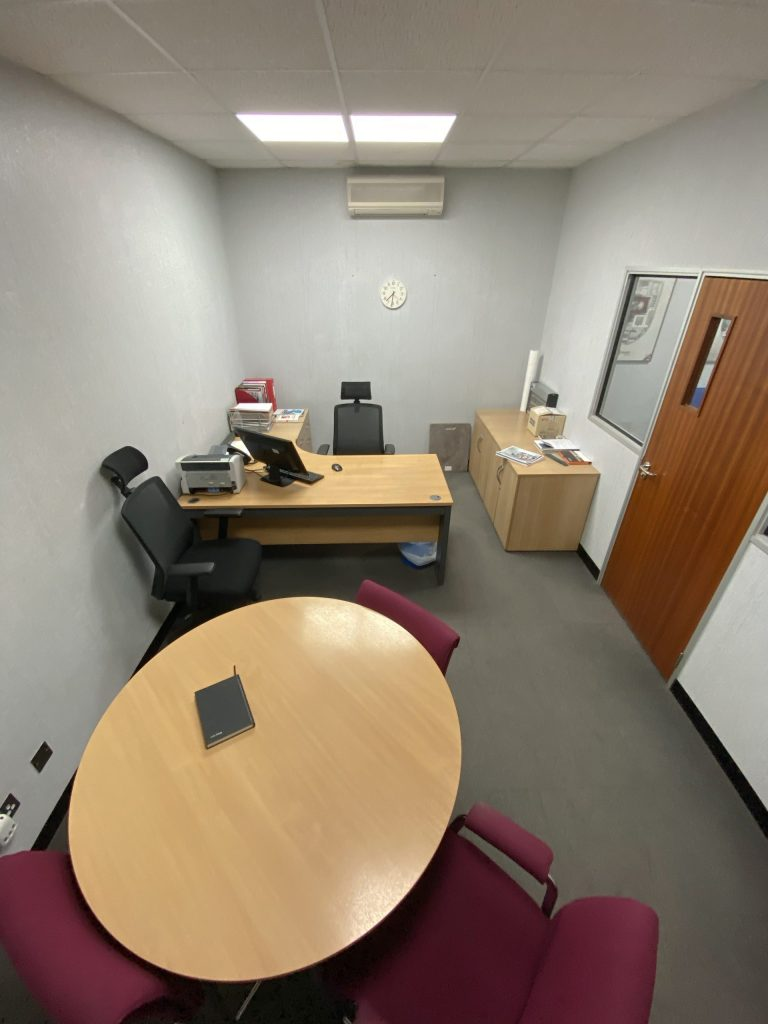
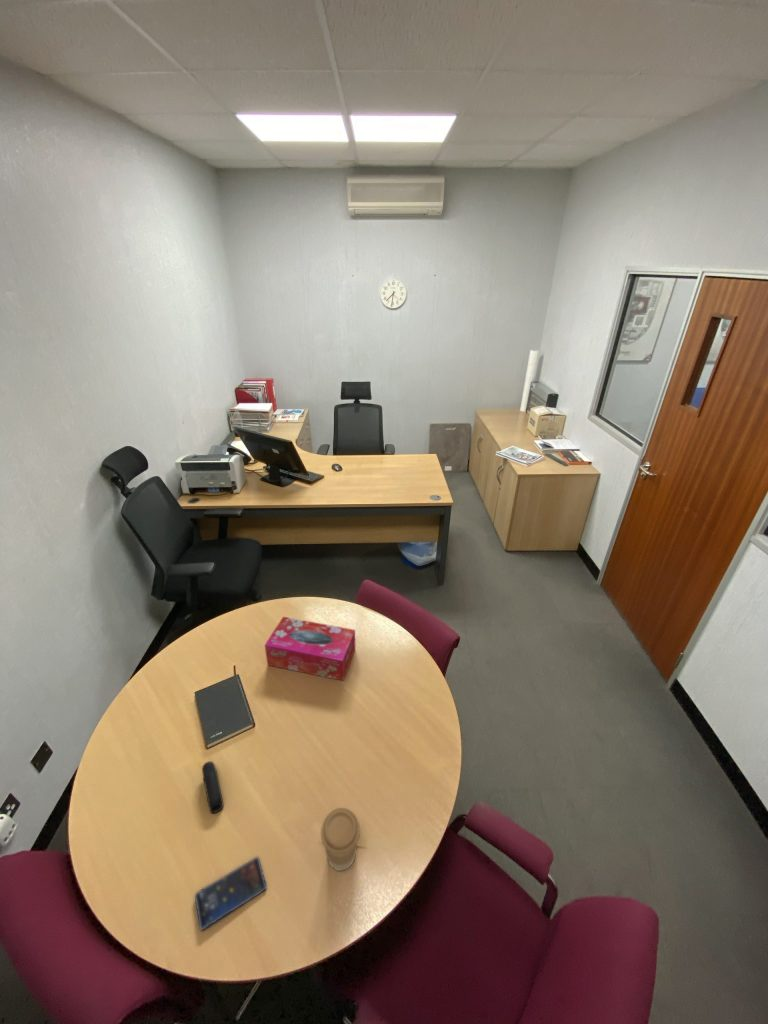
+ tissue box (311, 647)
+ coffee cup (340, 840)
+ stapler (211, 785)
+ smartphone (231, 891)
